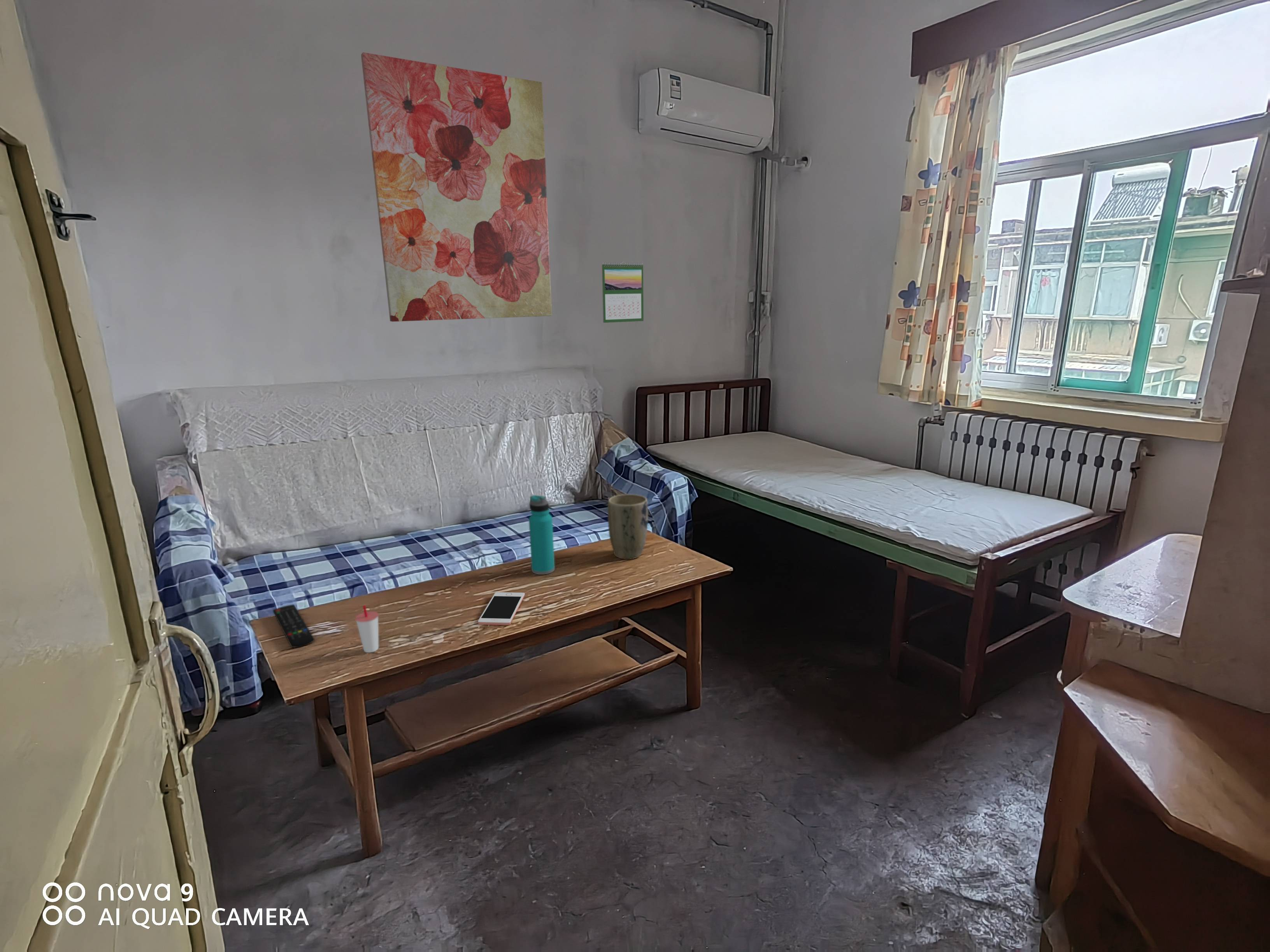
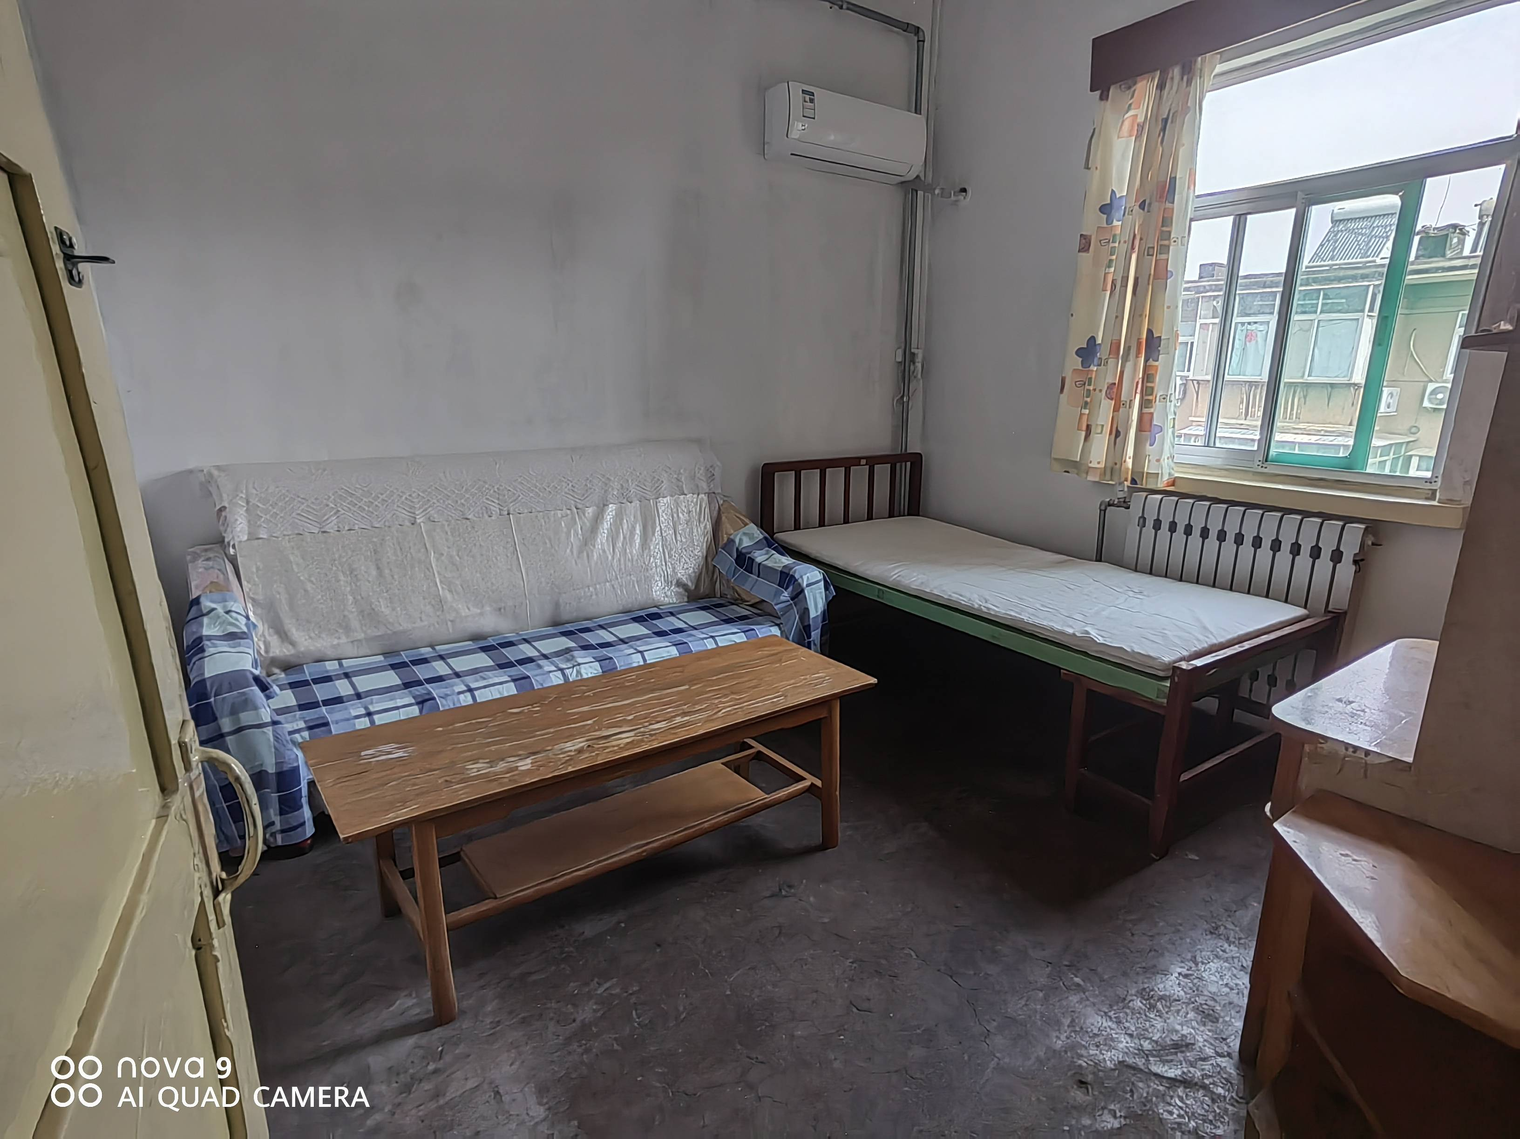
- plant pot (628, 527)
- calendar (623, 292)
- water bottle (541, 534)
- remote control (293, 625)
- cup (368, 627)
- wall art (467, 200)
- cell phone (502, 608)
